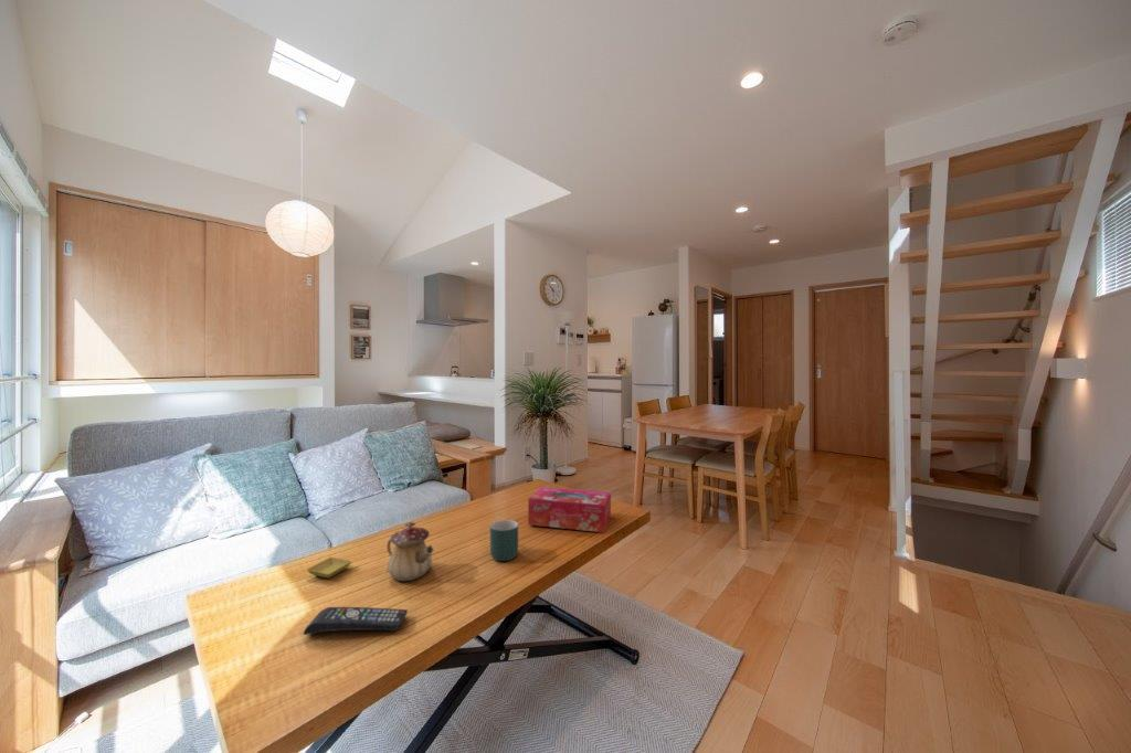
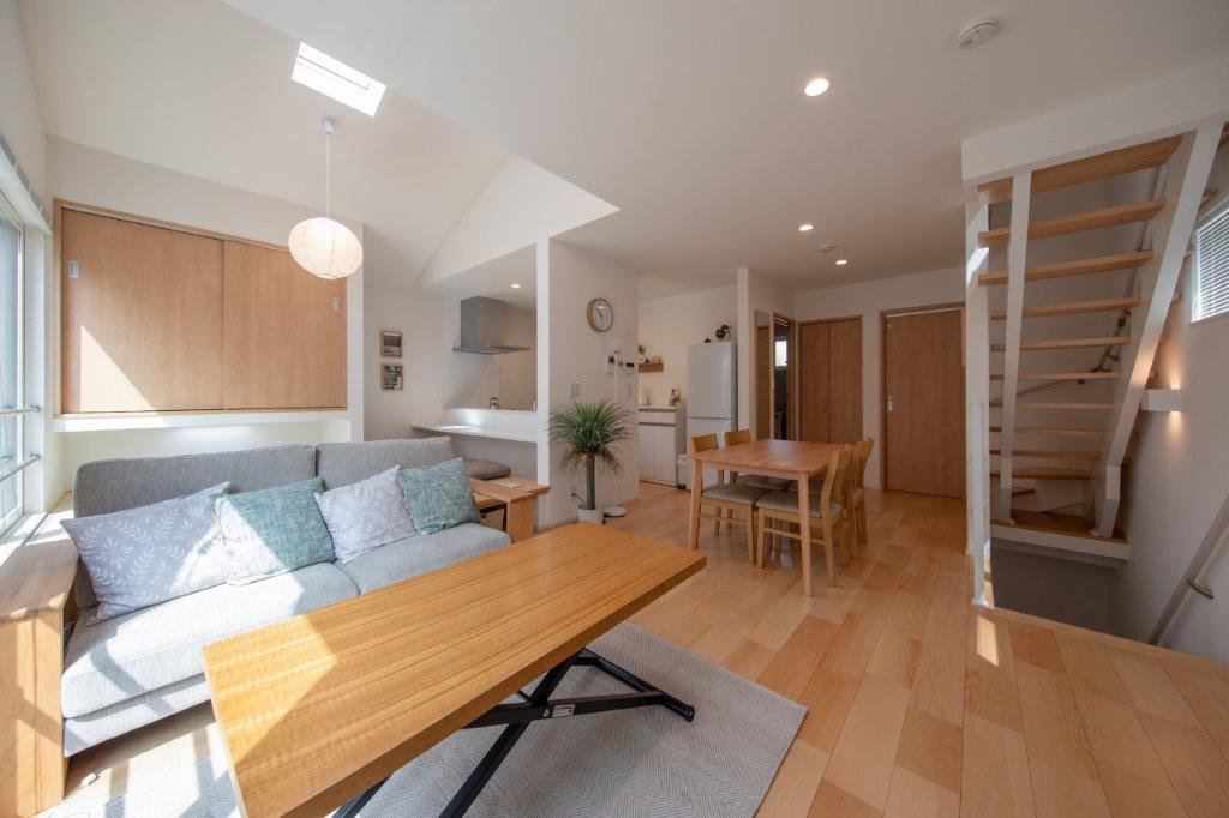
- mug (500, 539)
- saucer (329, 568)
- tissue box (570, 508)
- remote control (357, 619)
- teapot (408, 547)
